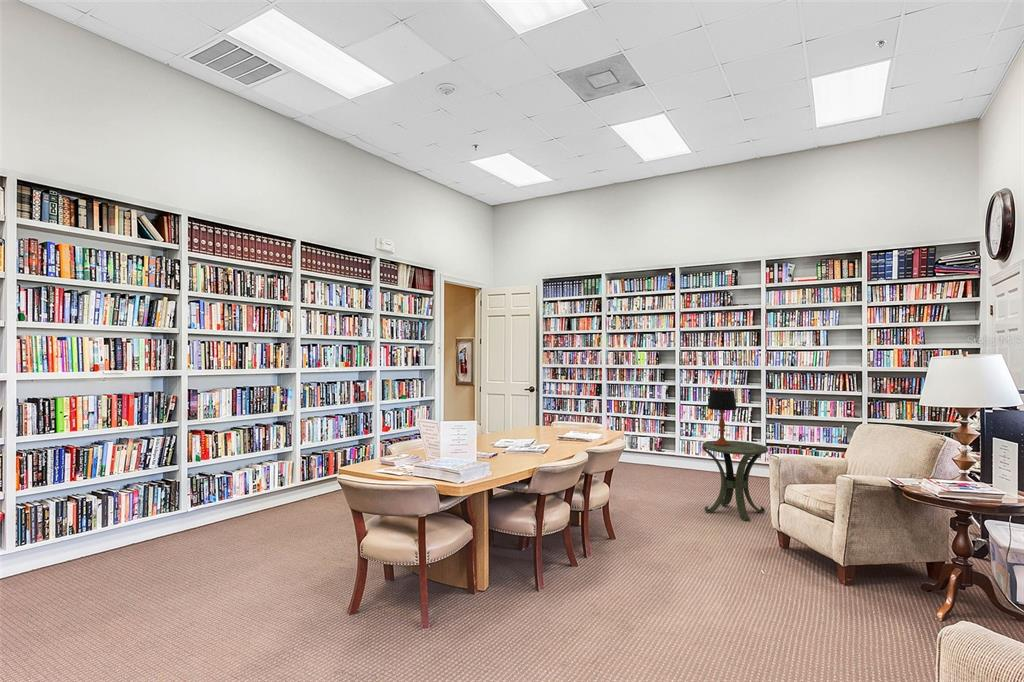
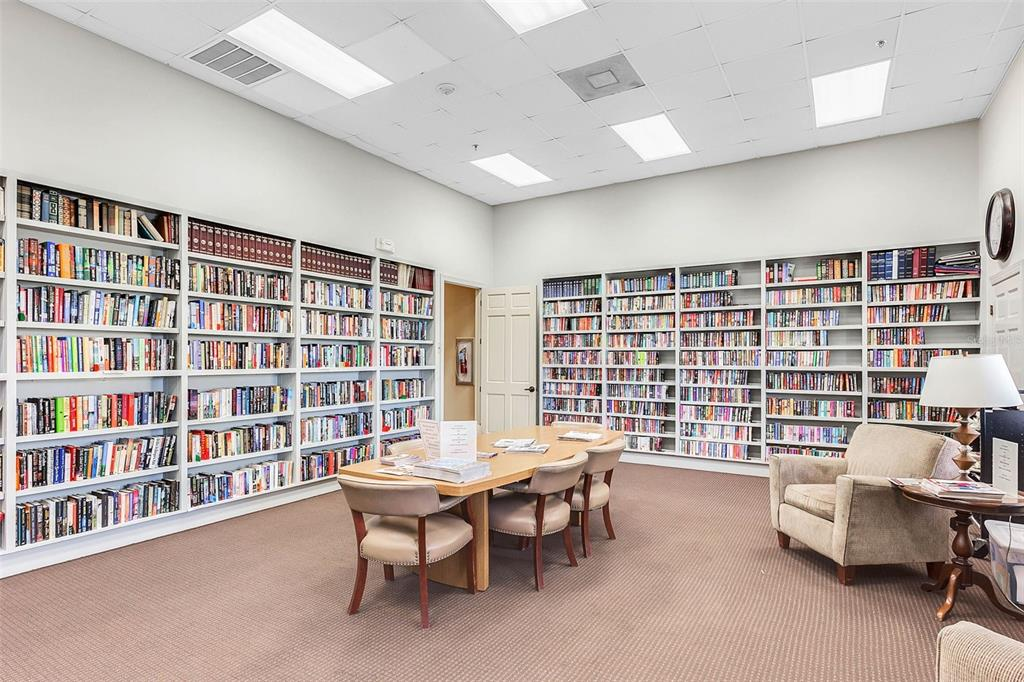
- table lamp (721, 417)
- side table (734, 479)
